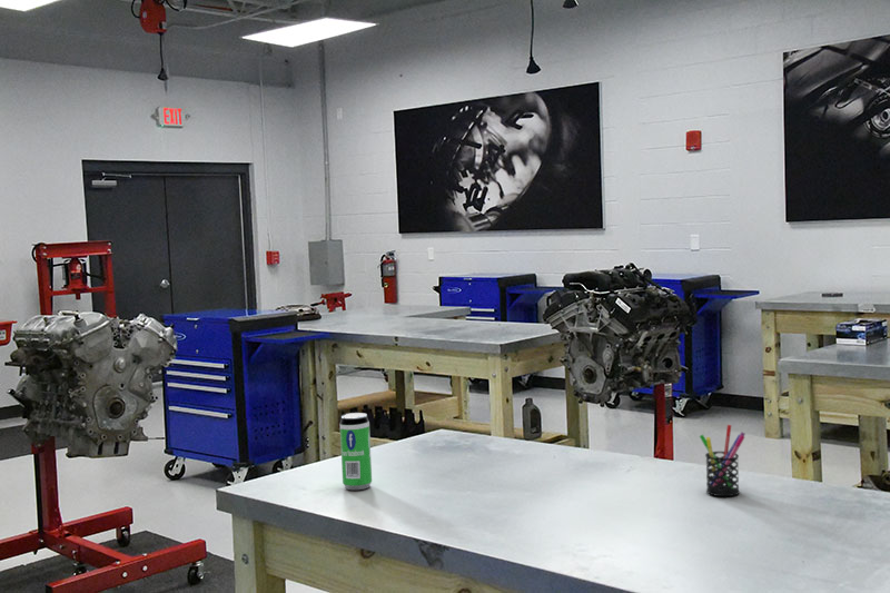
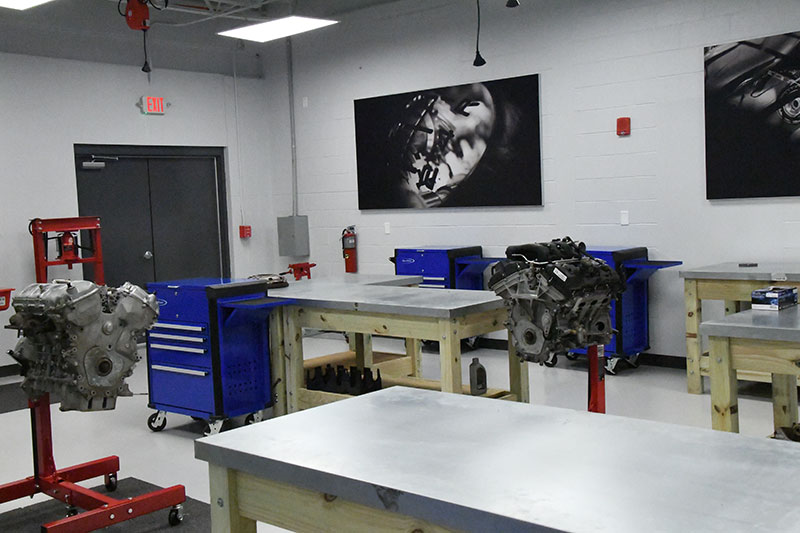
- beverage can (355, 451)
- pen holder (719, 458)
